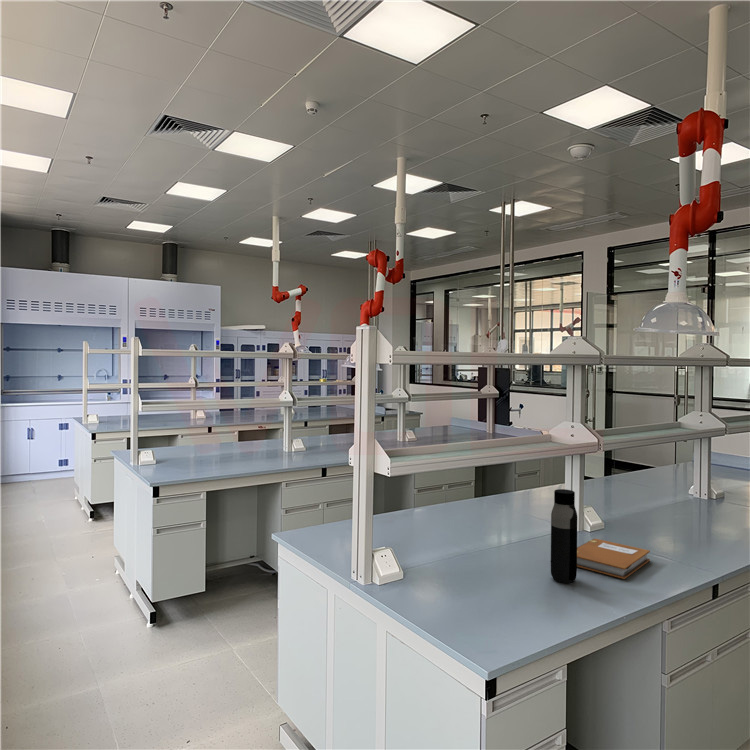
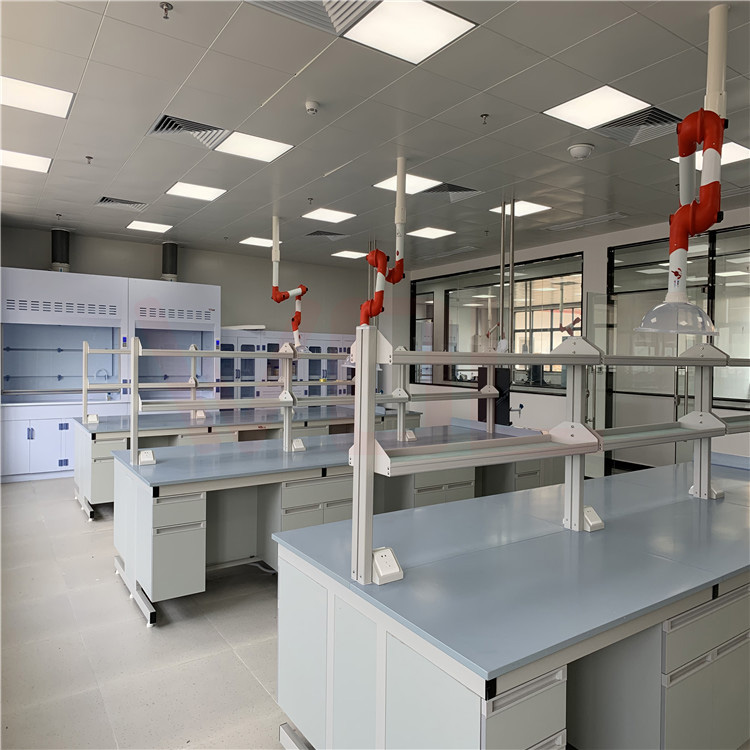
- water bottle (564, 535)
- notebook (607, 556)
